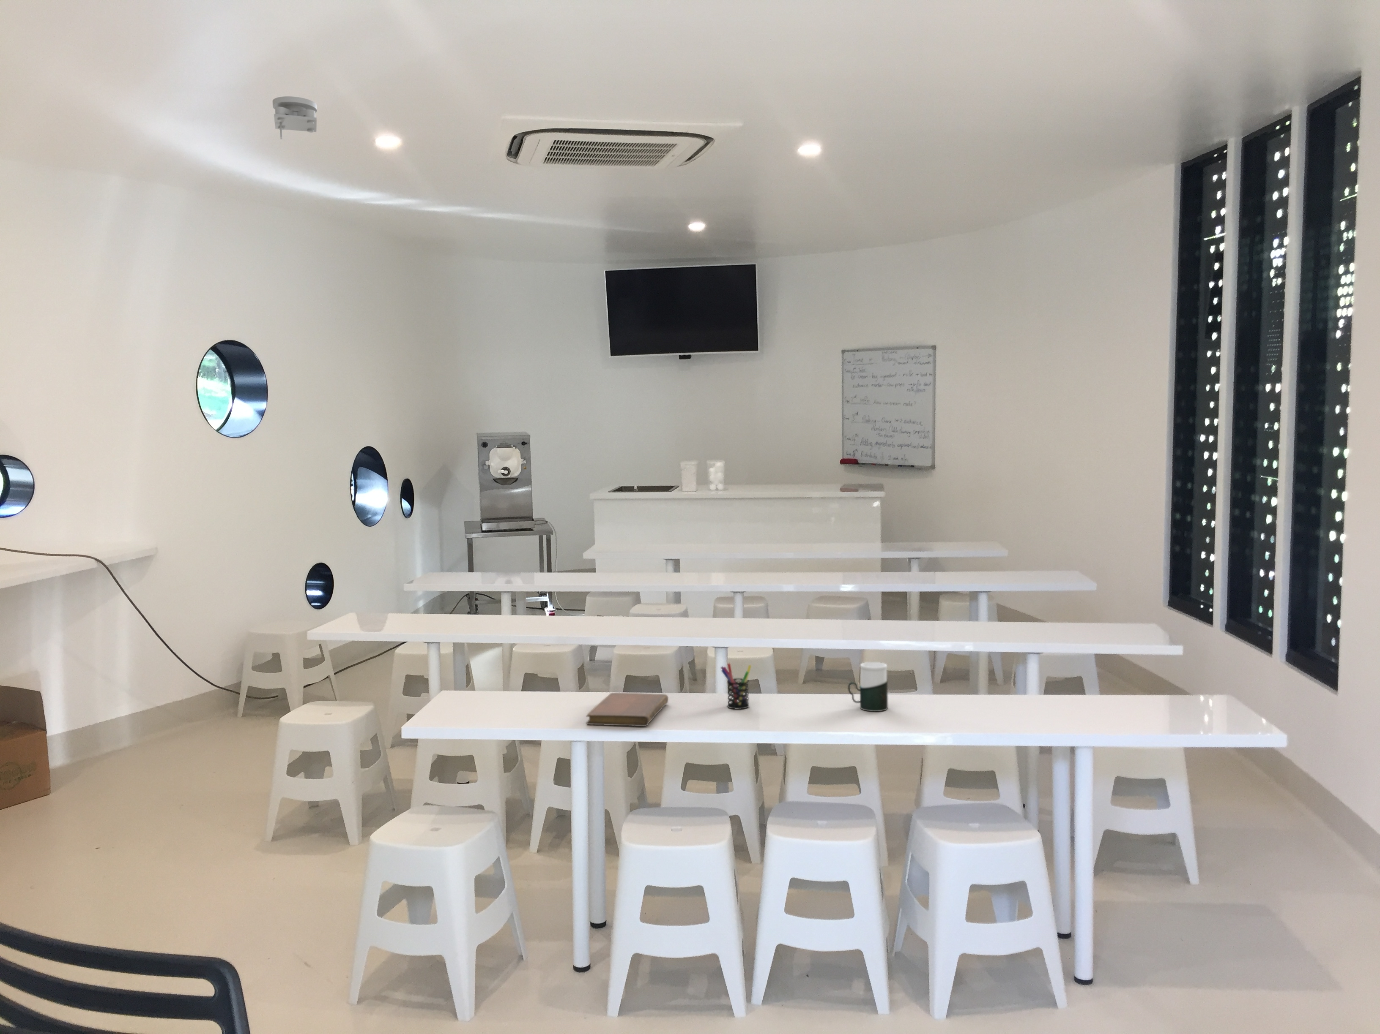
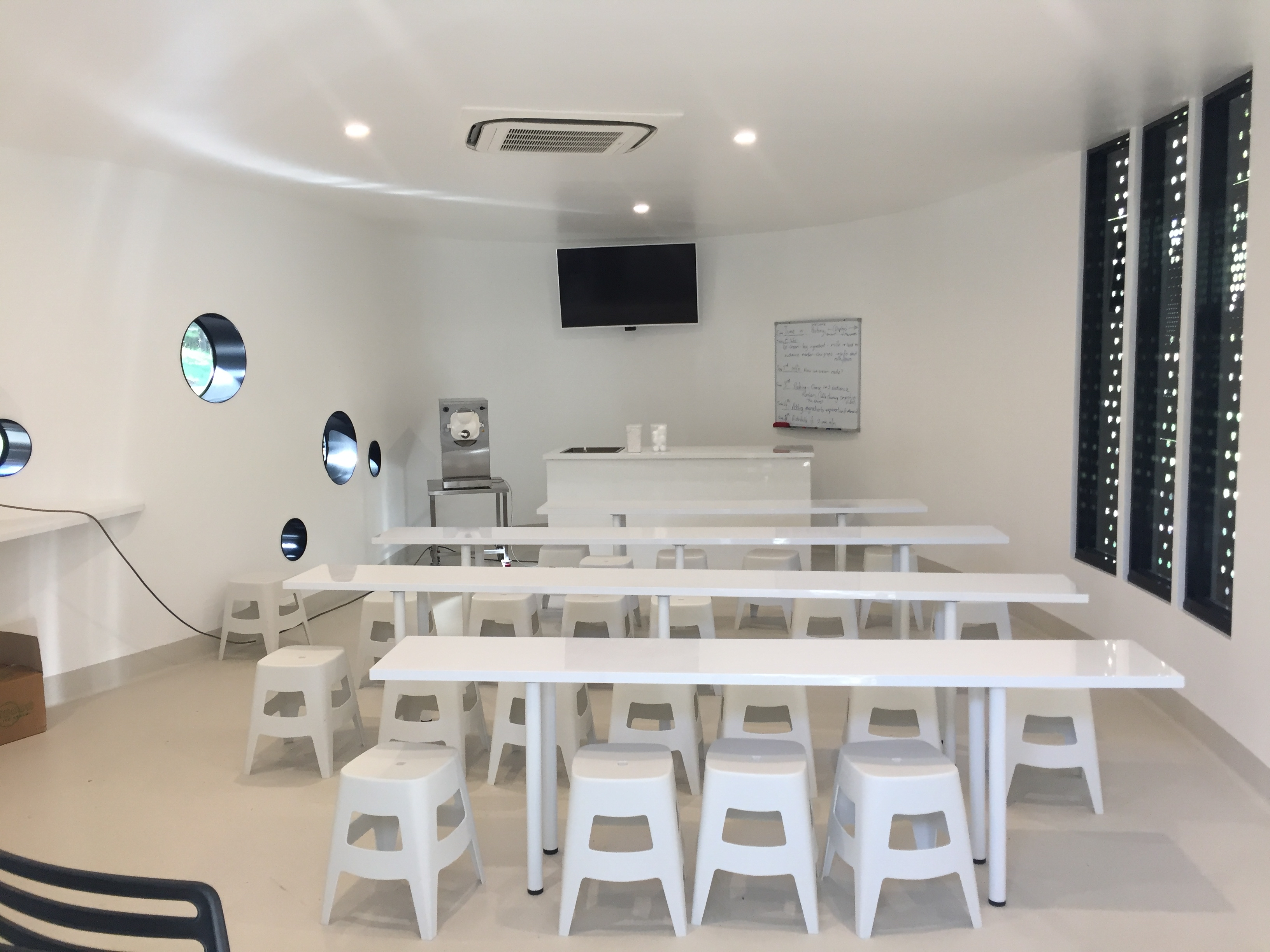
- smoke detector (296, 122)
- cup (868, 686)
- notebook (629, 708)
- pen holder (738, 684)
